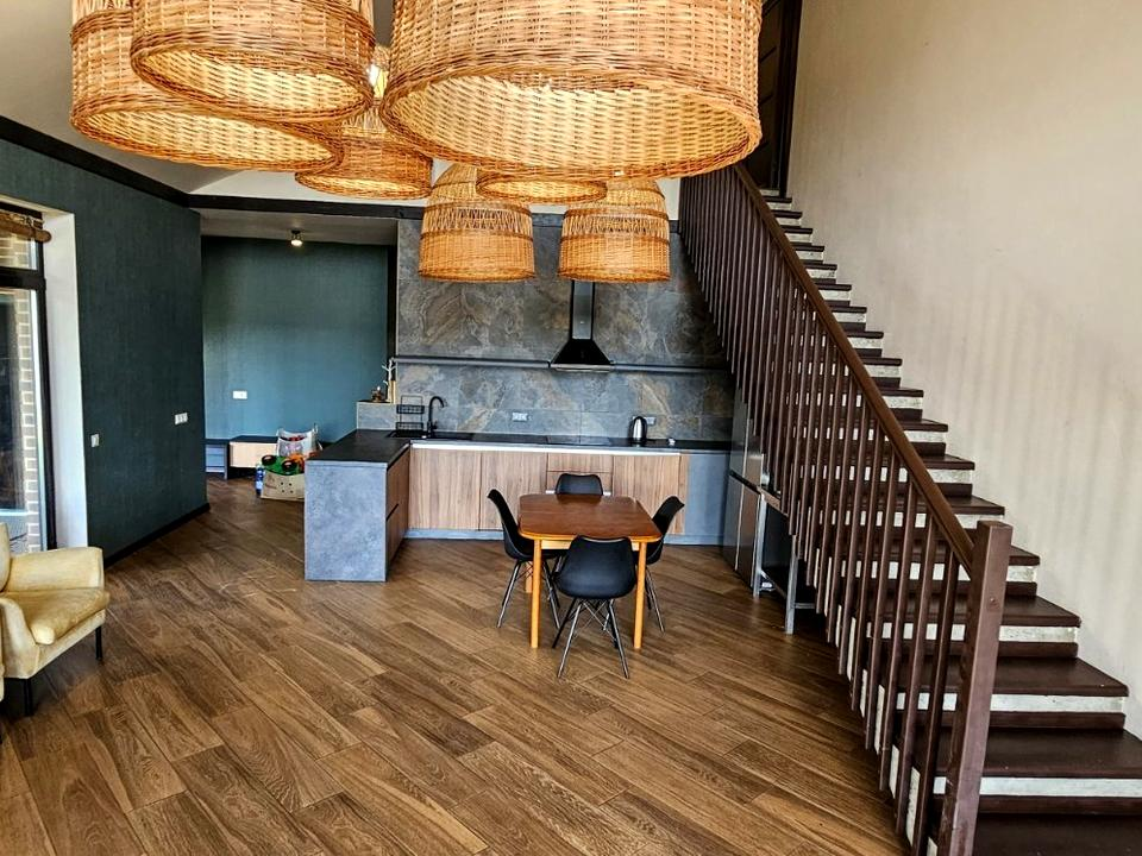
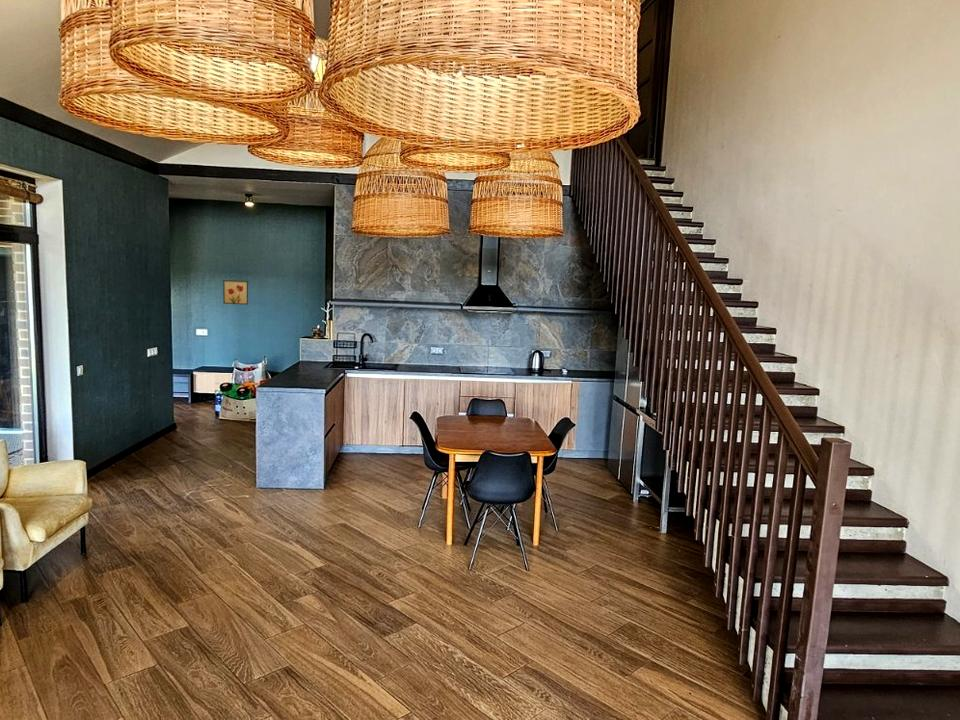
+ wall art (235, 292)
